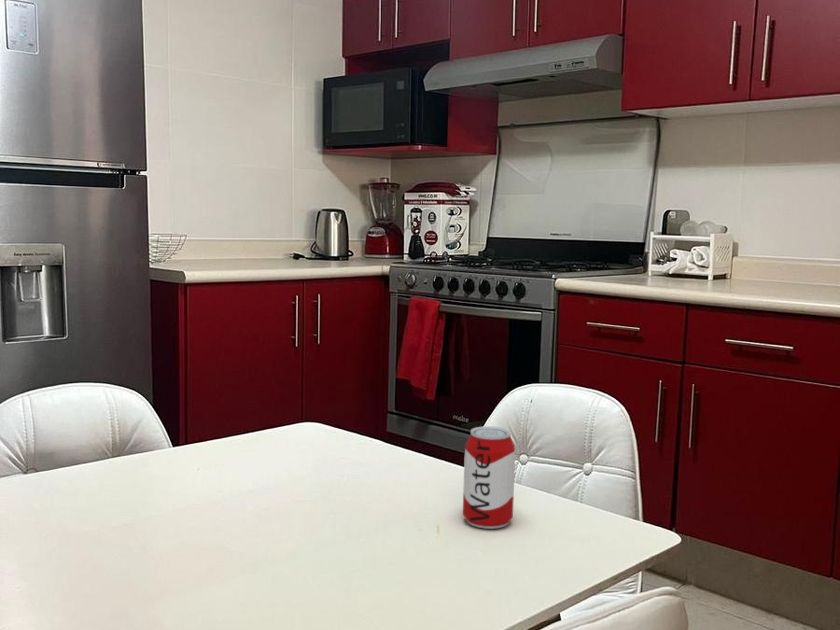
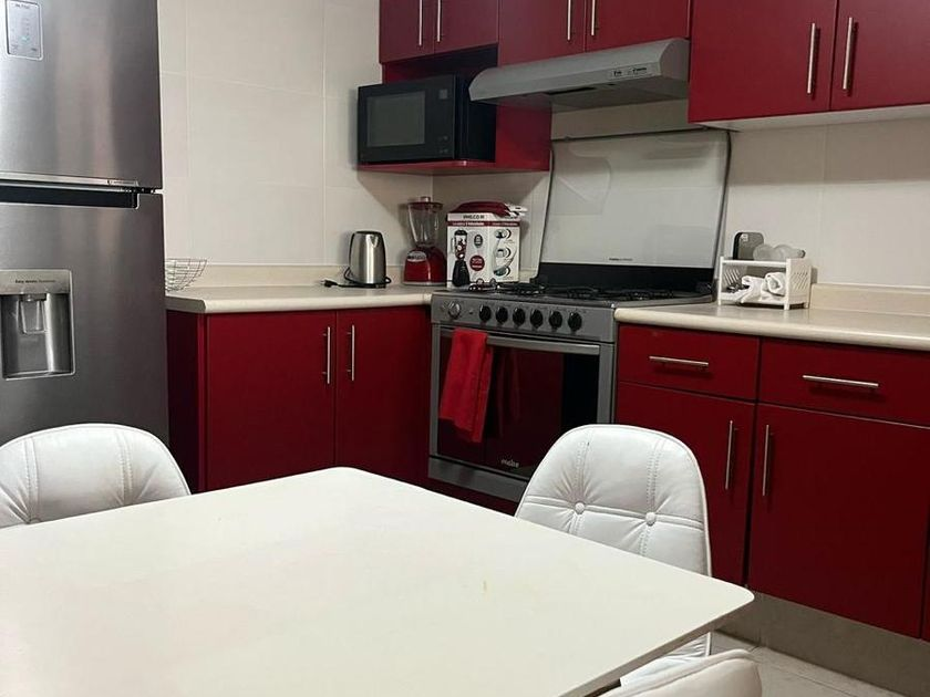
- beverage can (489, 476)
